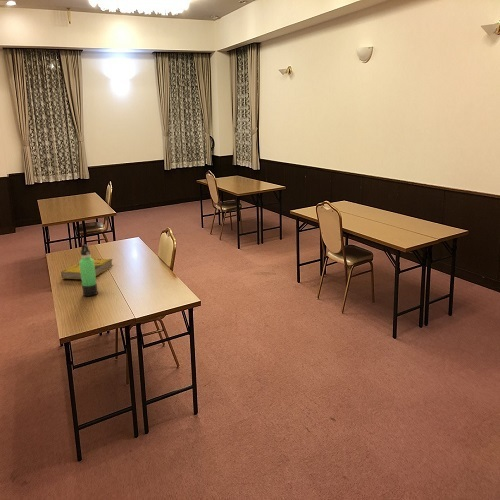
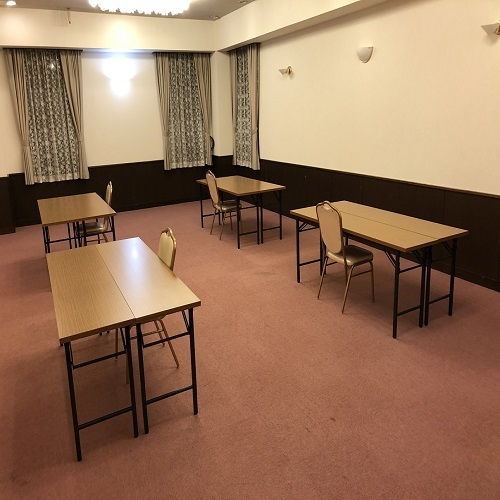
- thermos bottle (87, 269)
- book (94, 266)
